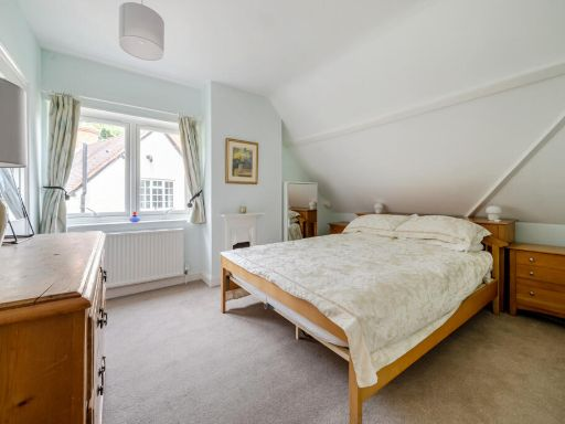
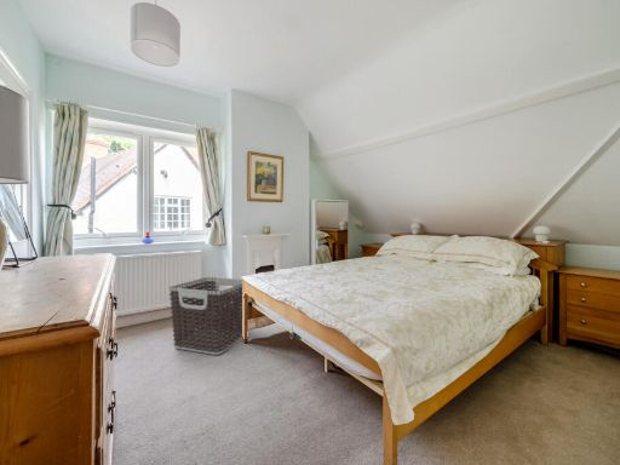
+ clothes hamper (212, 311)
